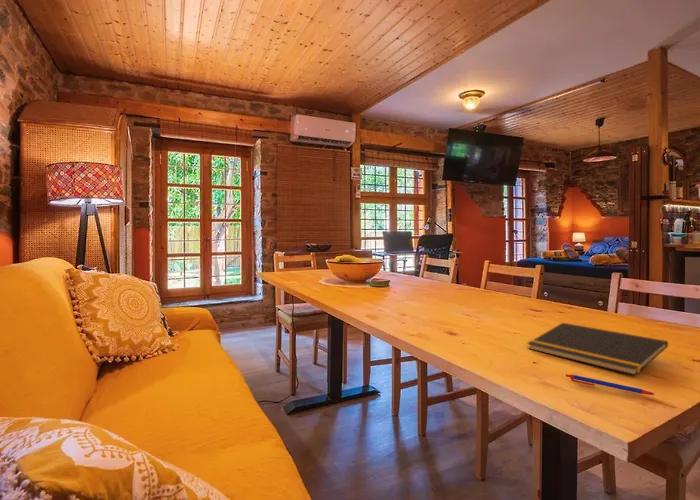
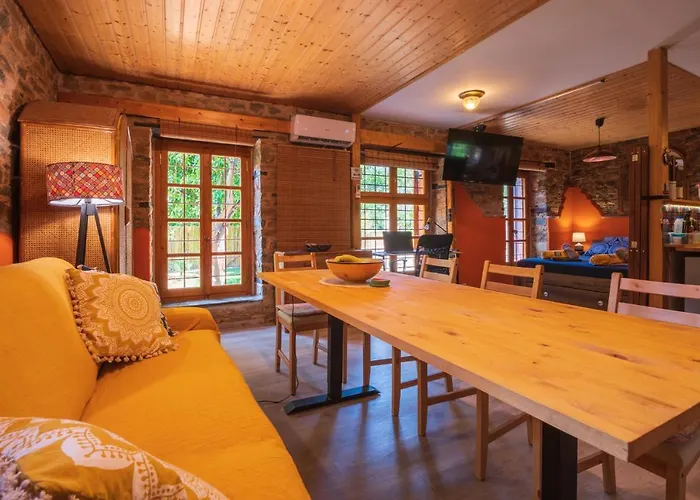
- pen (608, 384)
- notepad (593, 344)
